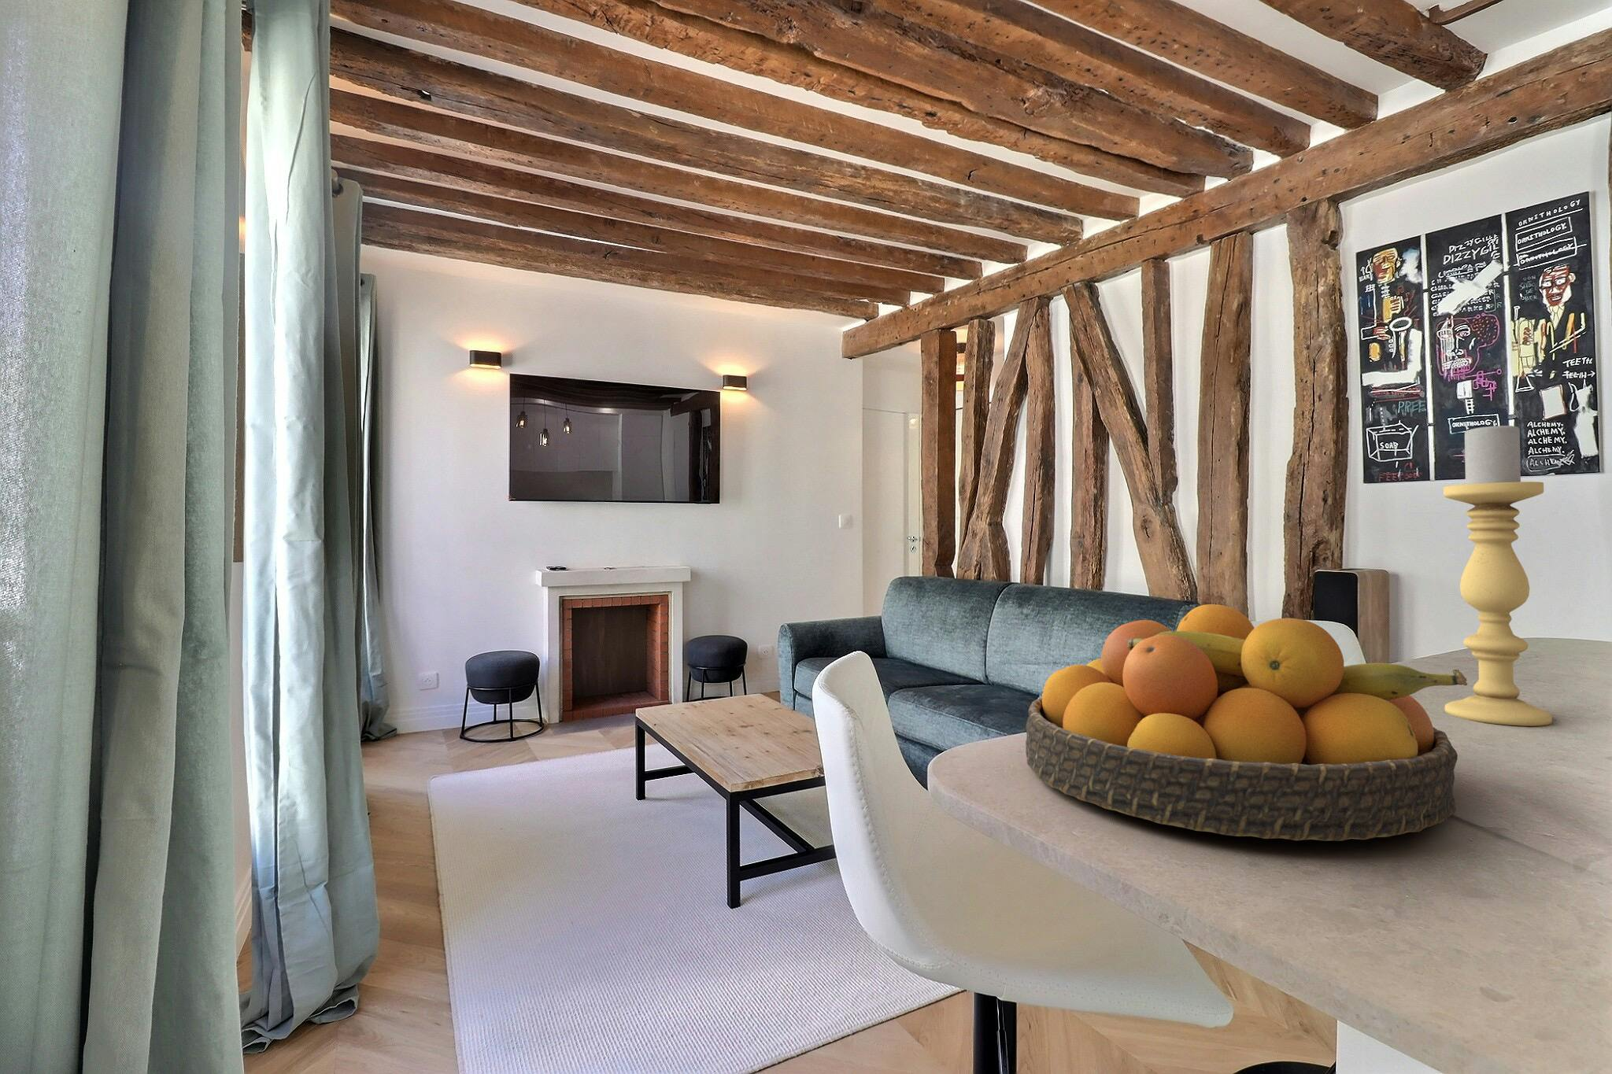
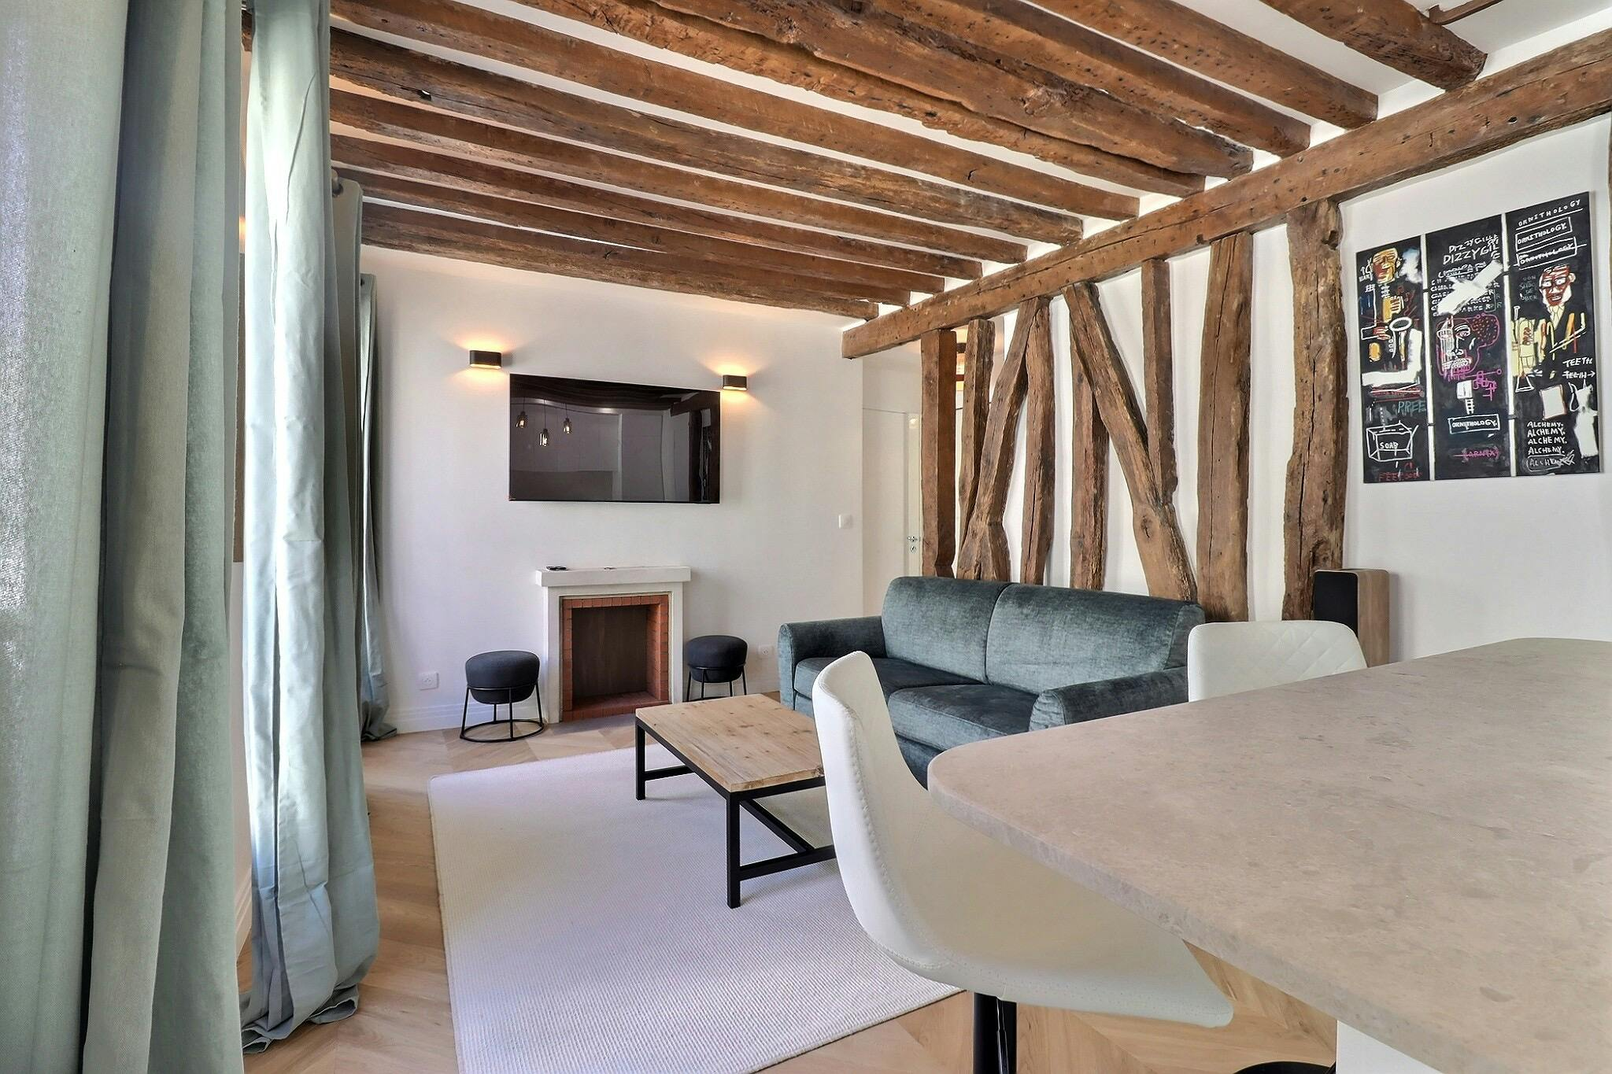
- candle holder (1493, 568)
- fruit bowl (1215, 693)
